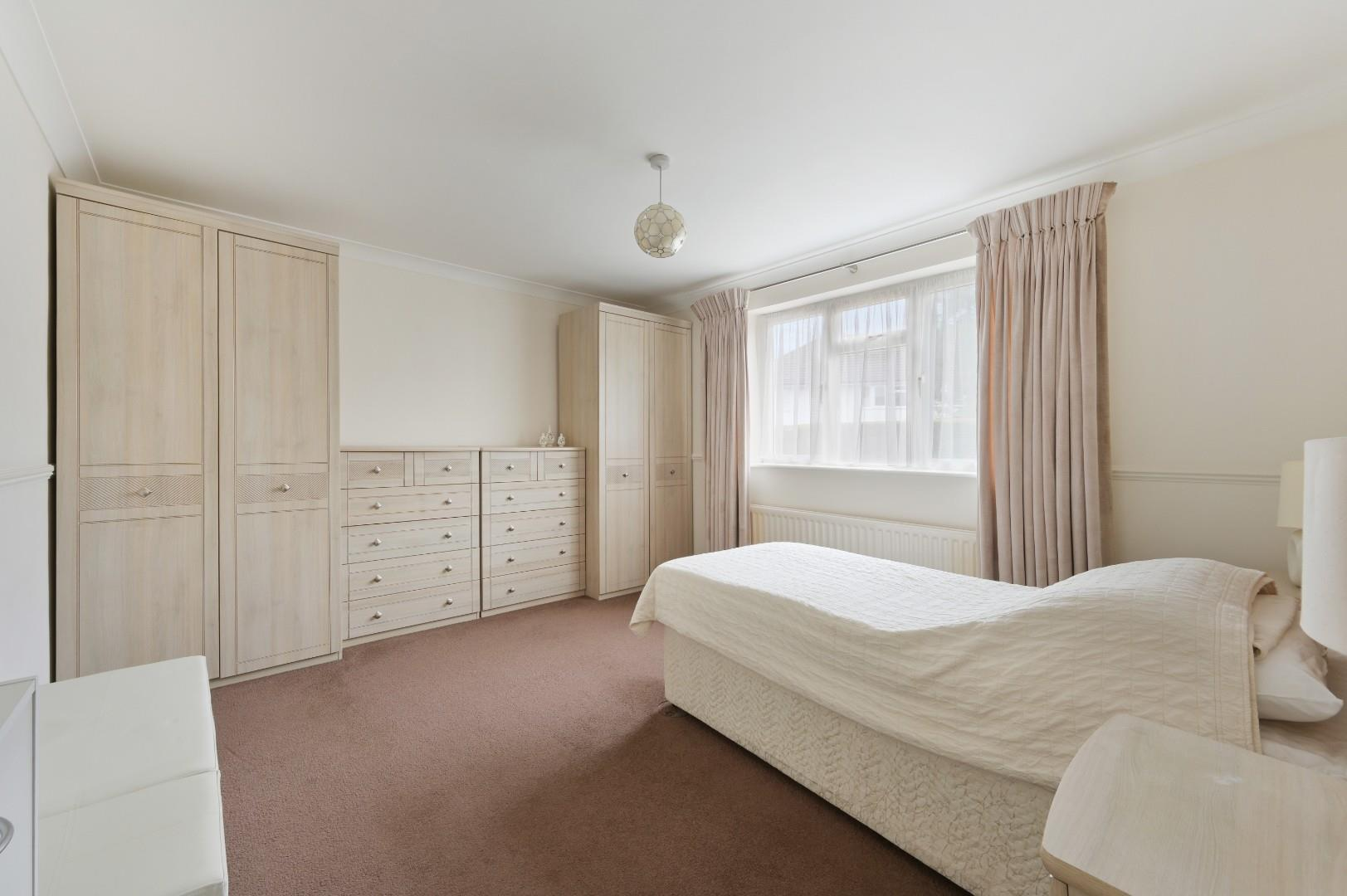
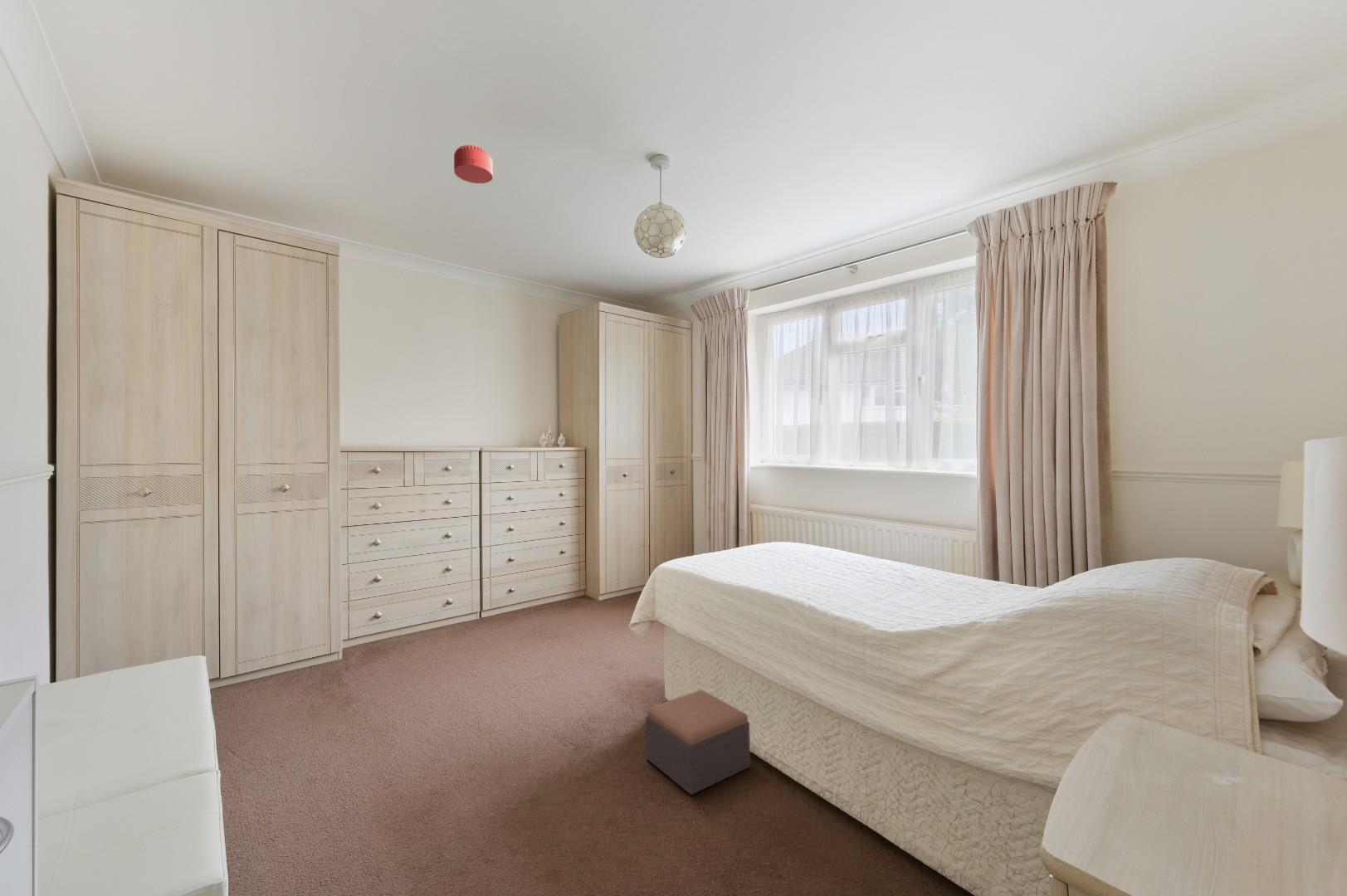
+ footstool (697, 735)
+ smoke detector (473, 163)
